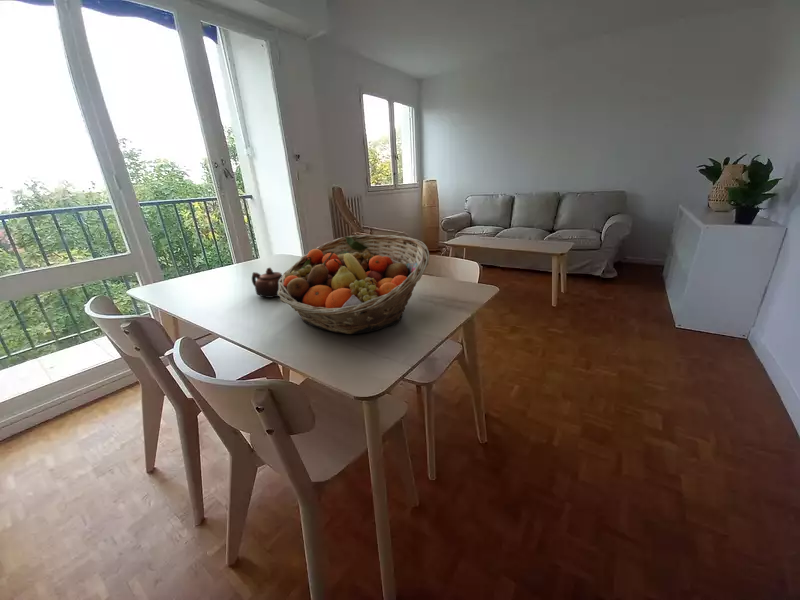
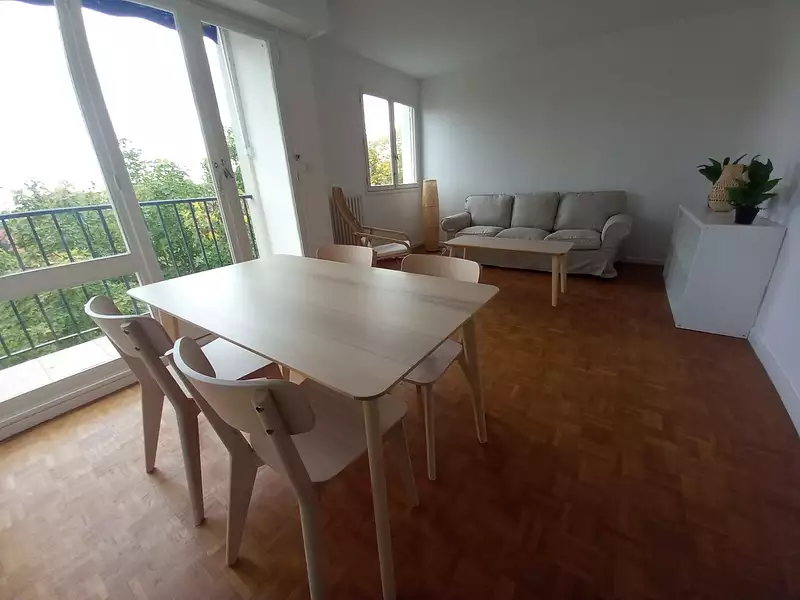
- teapot (270, 280)
- fruit basket (352, 278)
